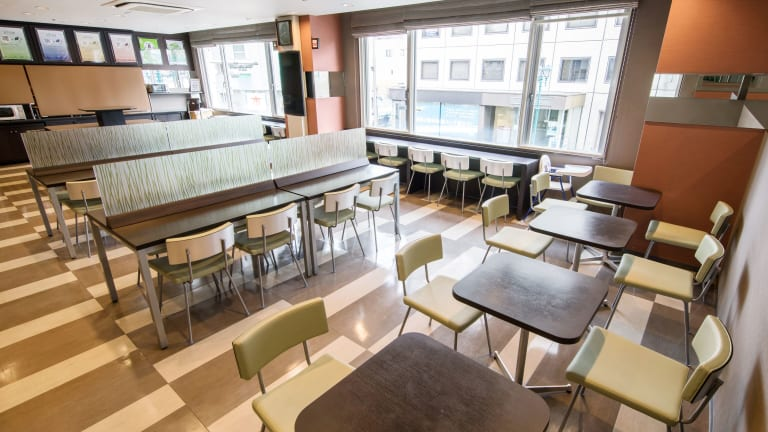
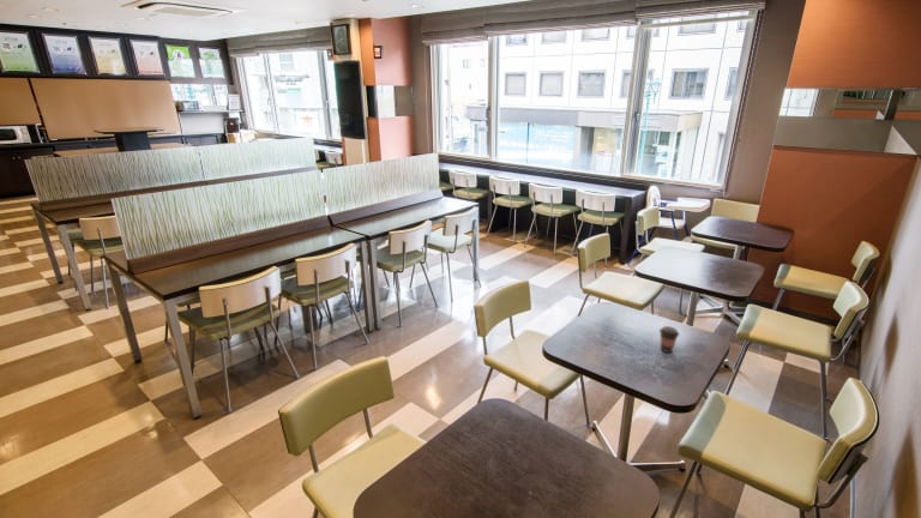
+ coffee cup (668, 339)
